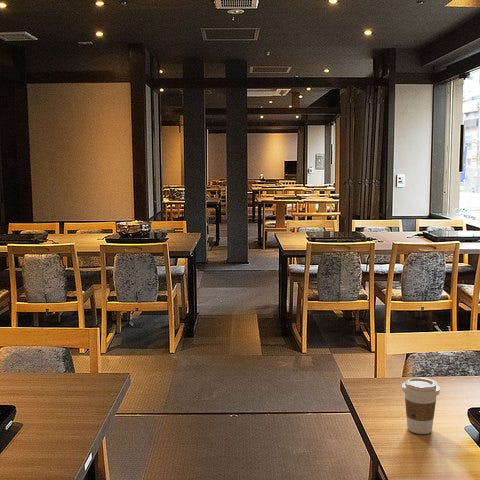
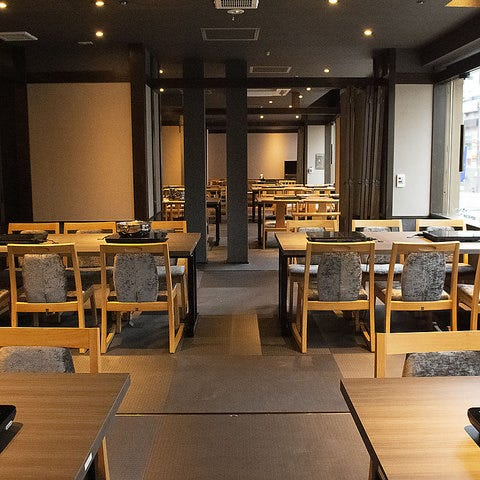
- coffee cup (420, 405)
